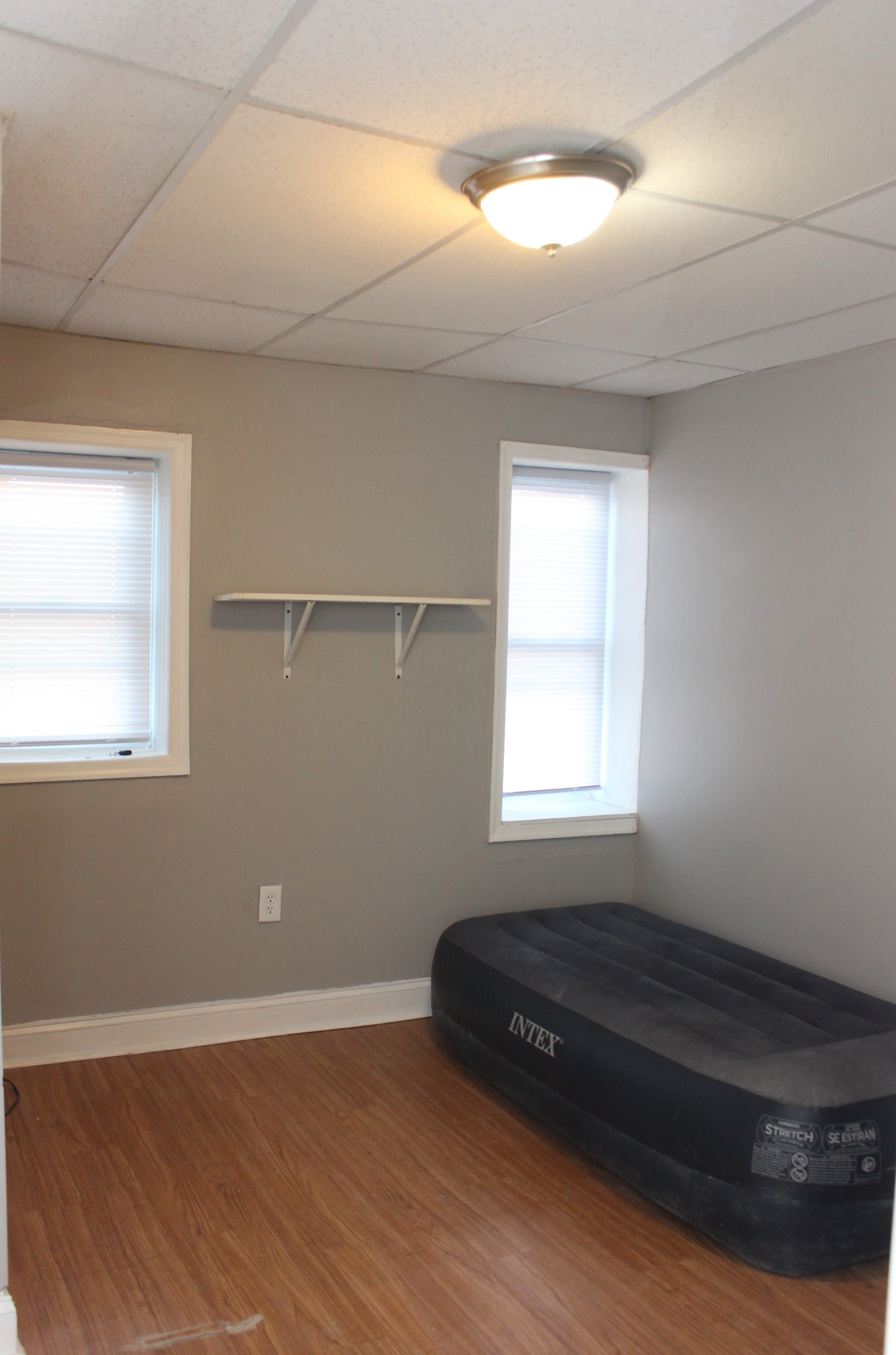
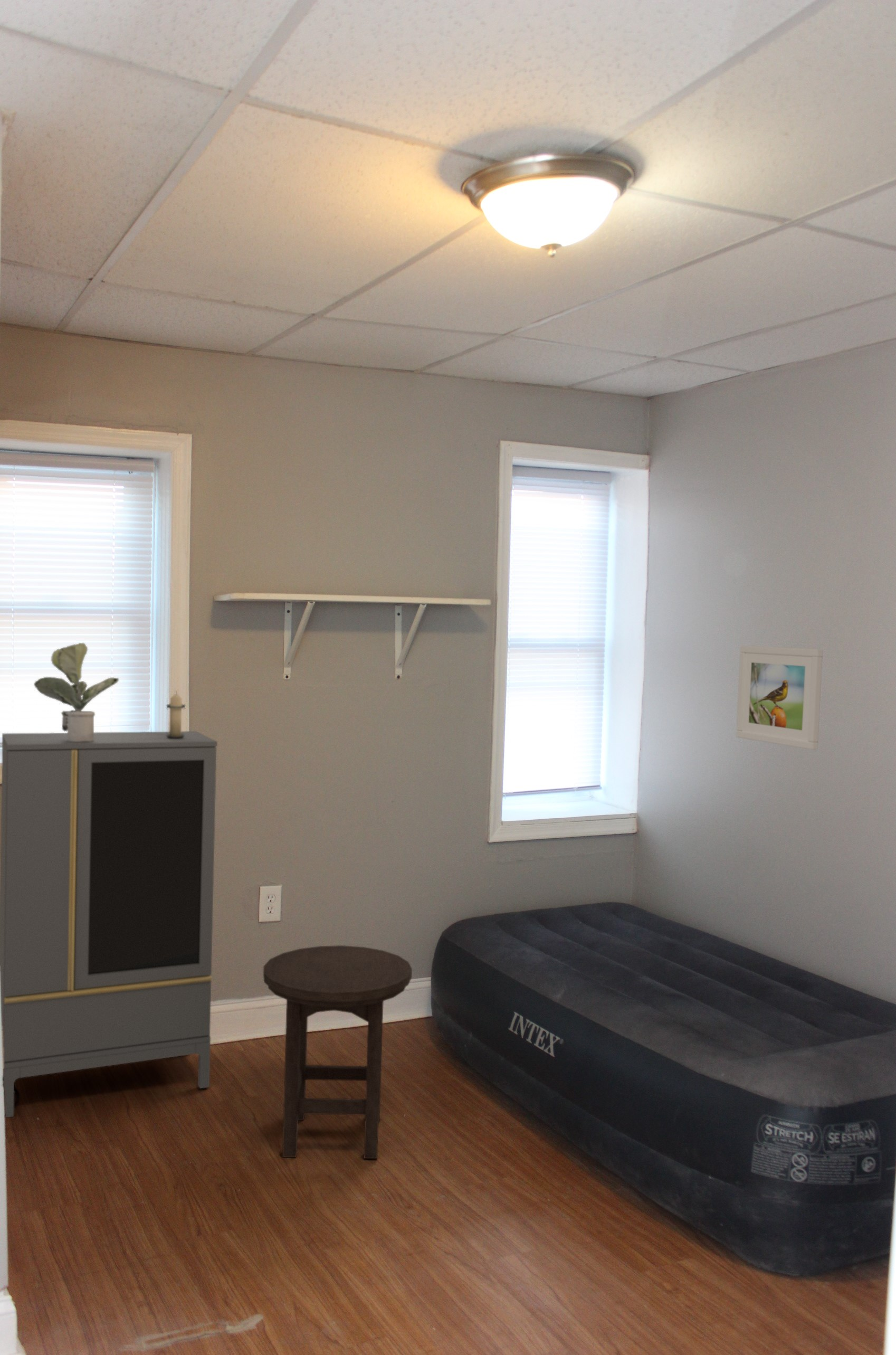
+ stool (333, 1065)
+ cabinet (106, 911)
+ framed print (777, 695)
+ potted plant (76, 690)
+ candle (176, 714)
